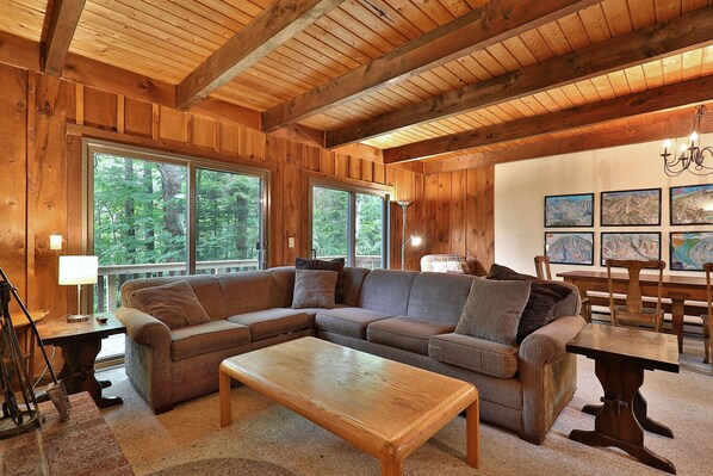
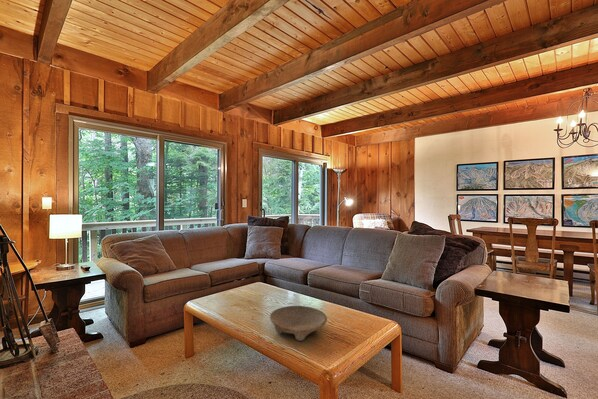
+ bowl (298, 323)
